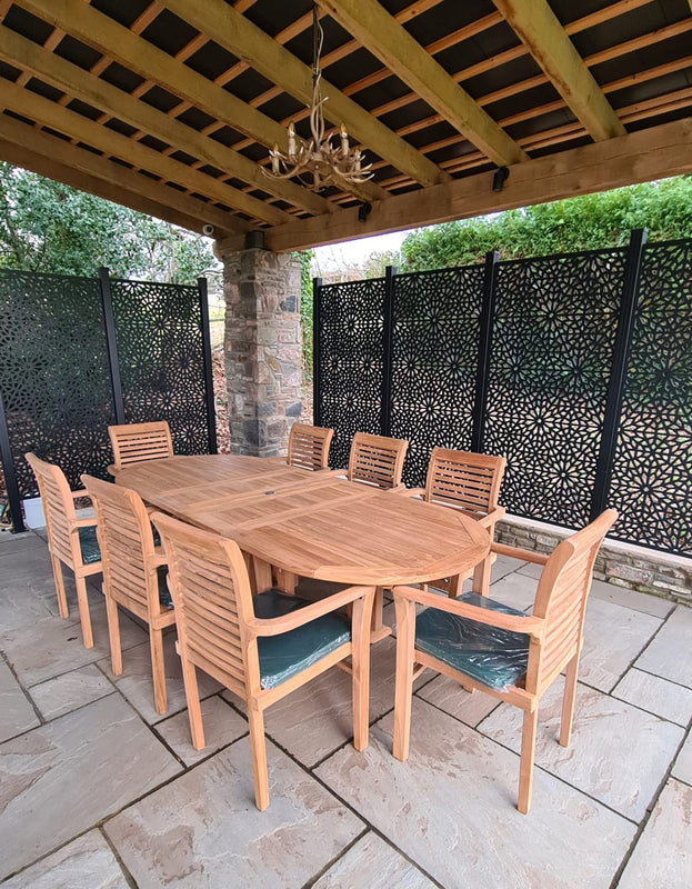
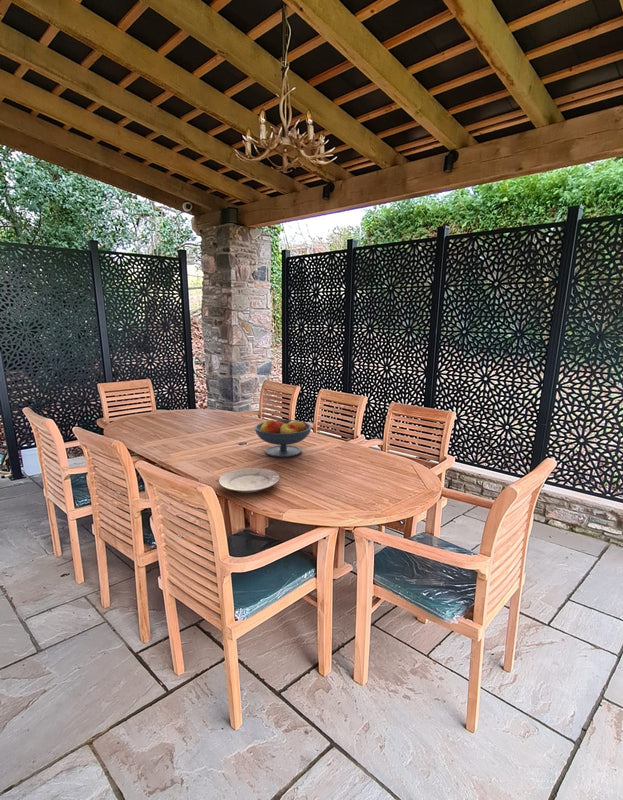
+ fruit bowl (283, 434)
+ plate (249, 481)
